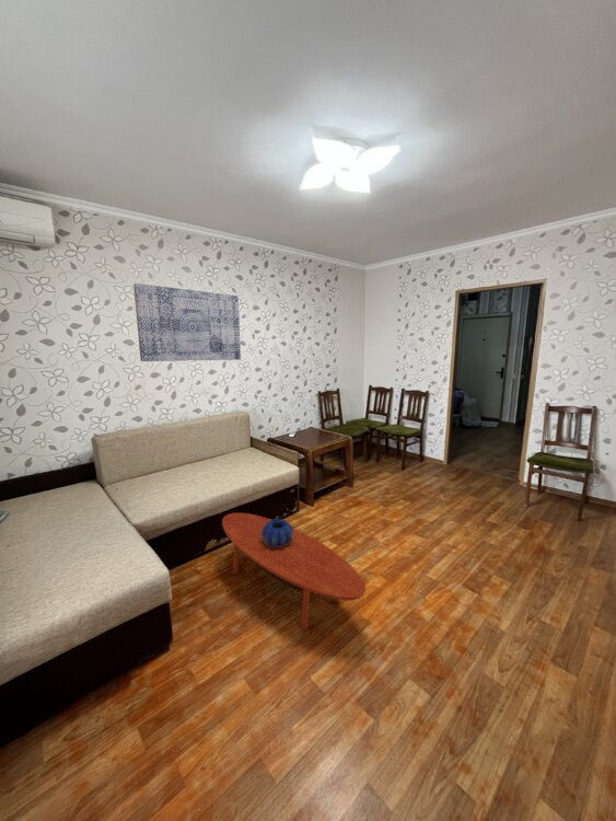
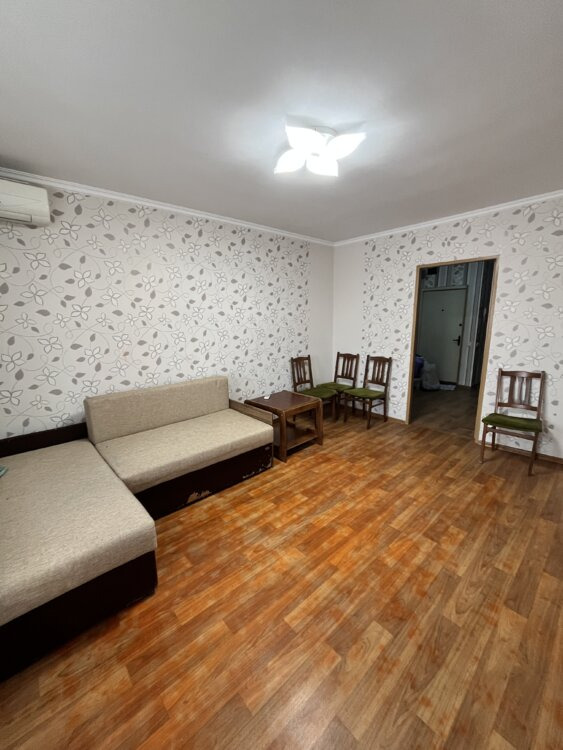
- wall art (193, 325)
- decorative bowl (277, 532)
- coffee table (282, 566)
